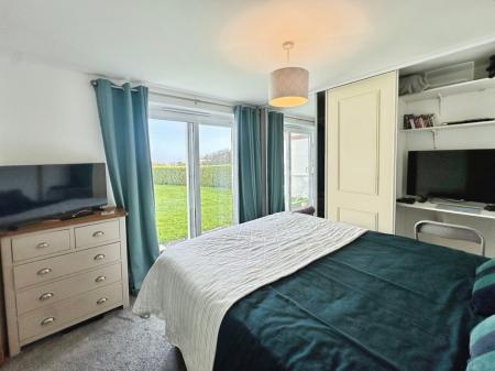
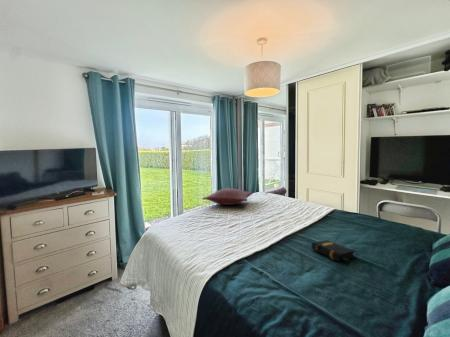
+ book (334, 250)
+ pillow (229, 196)
